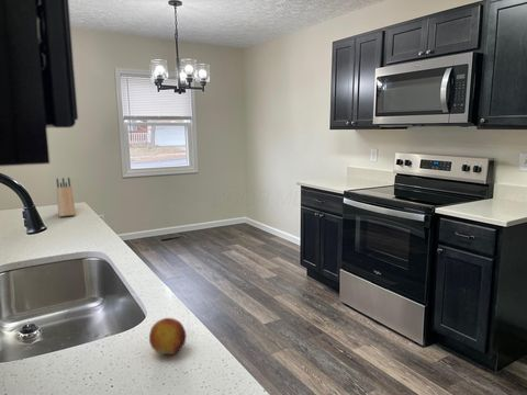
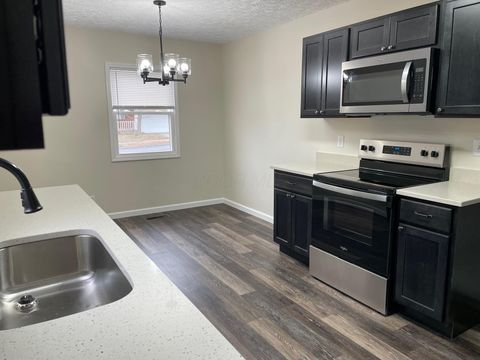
- fruit (167, 335)
- knife block (65, 195)
